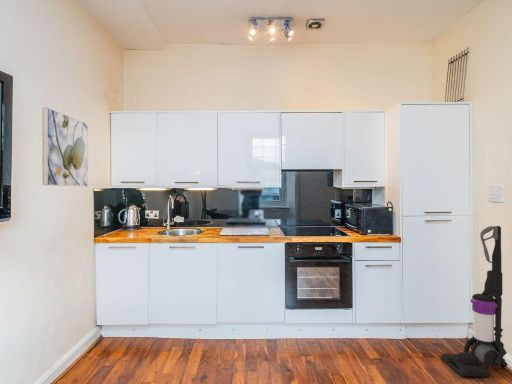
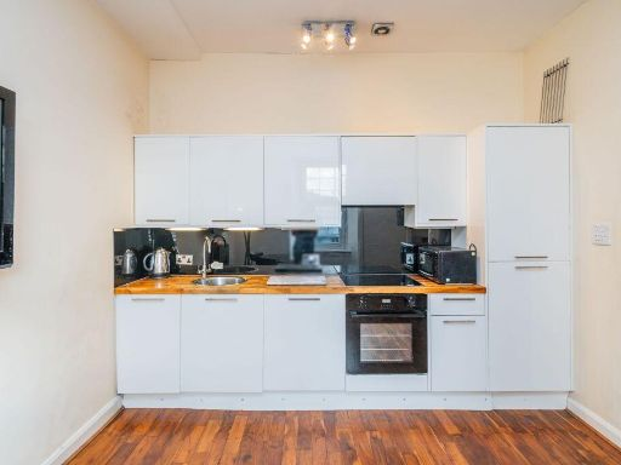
- vacuum cleaner (478, 296)
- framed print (67, 151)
